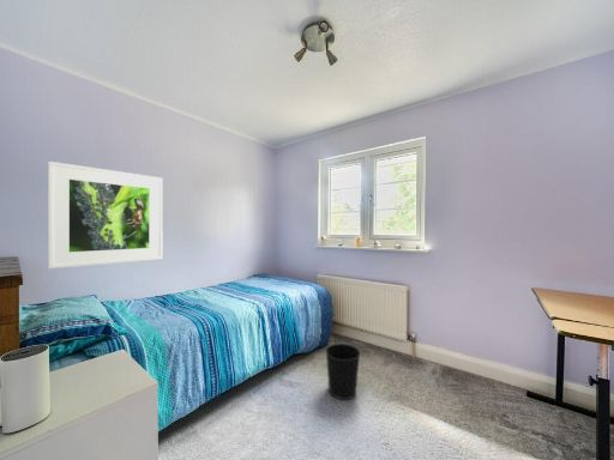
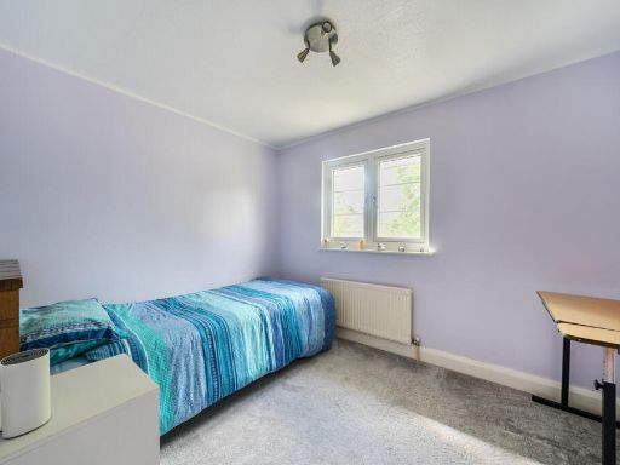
- wastebasket (342, 370)
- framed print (113, 217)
